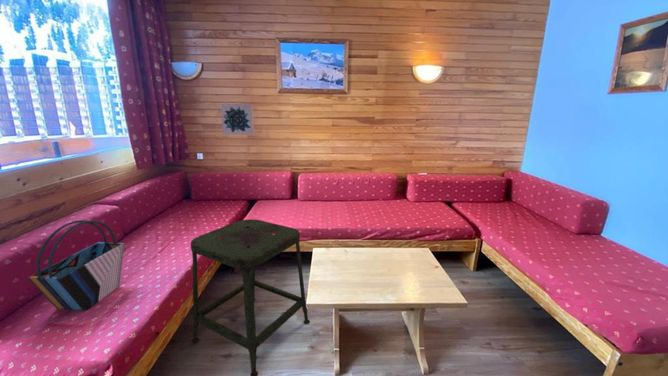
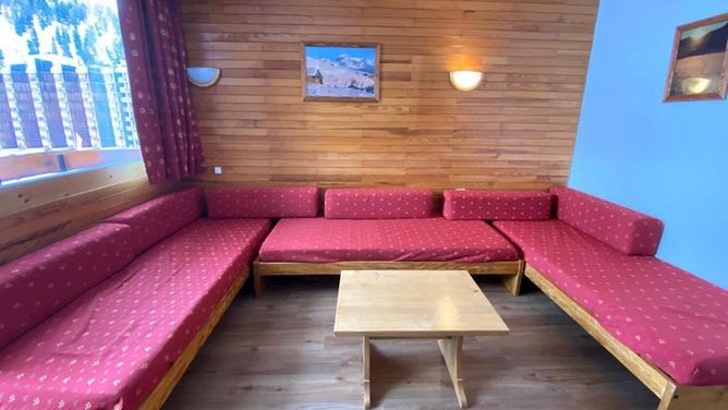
- wall art (237, 119)
- stool (250, 285)
- tote bag (82, 260)
